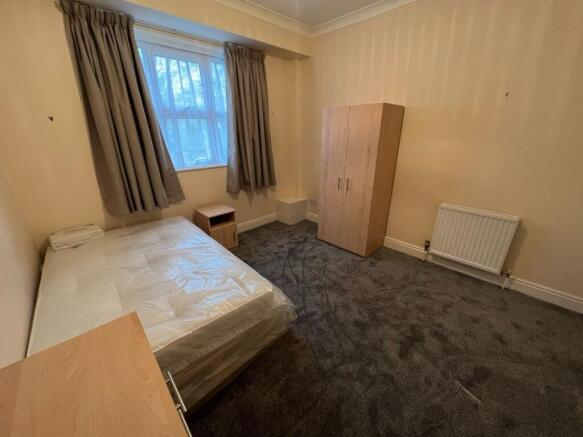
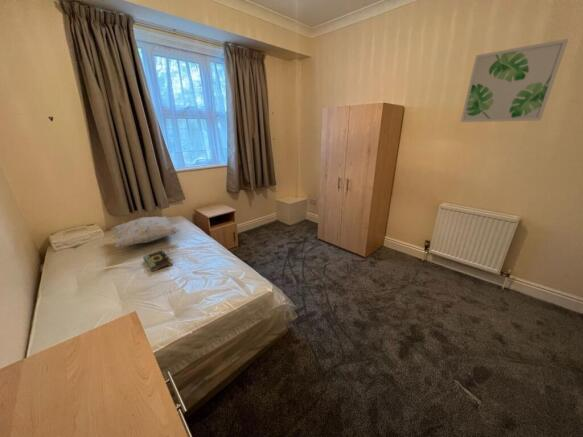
+ wall art (507, 86)
+ decorative pillow (145, 229)
+ book (156, 259)
